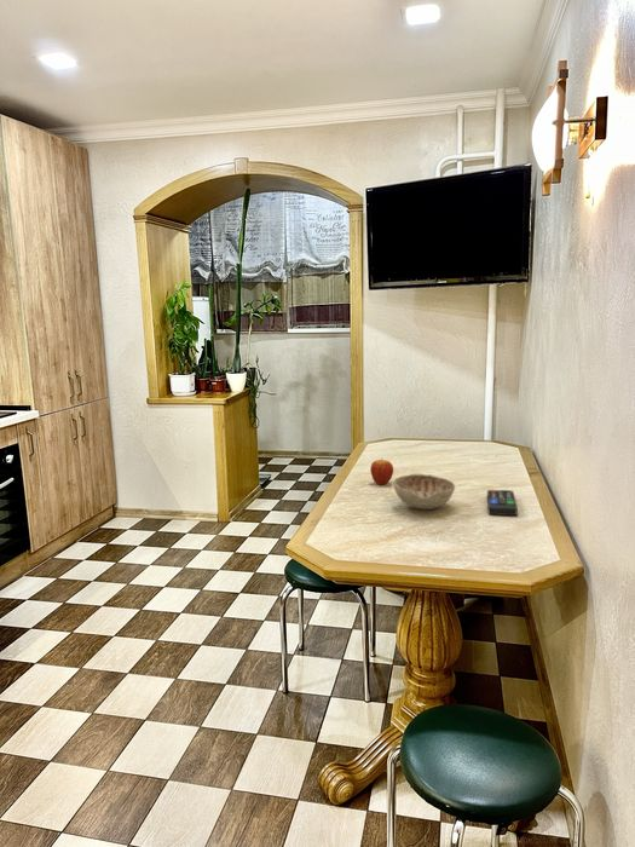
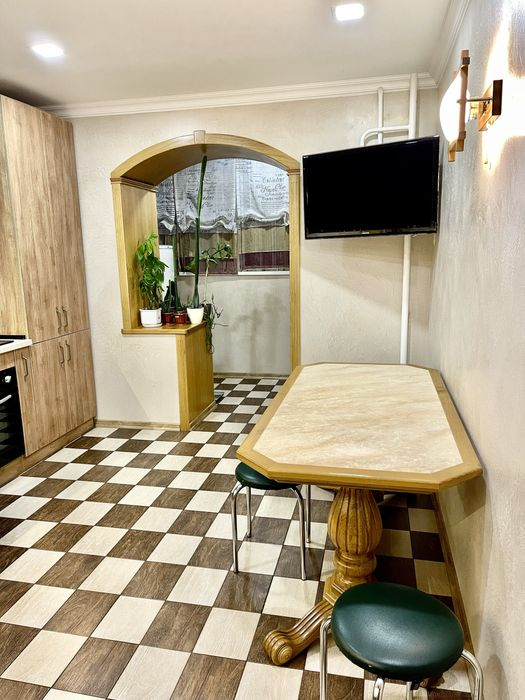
- remote control (501, 501)
- decorative bowl (423, 494)
- fruit (381, 469)
